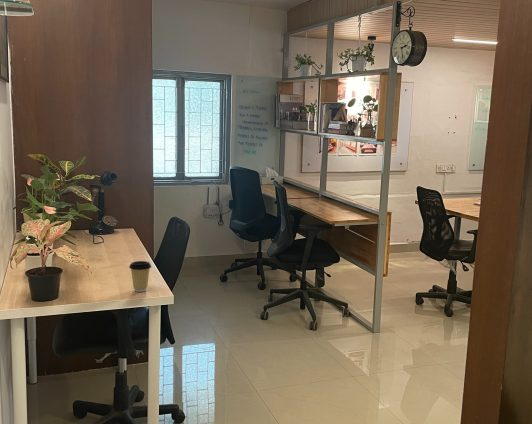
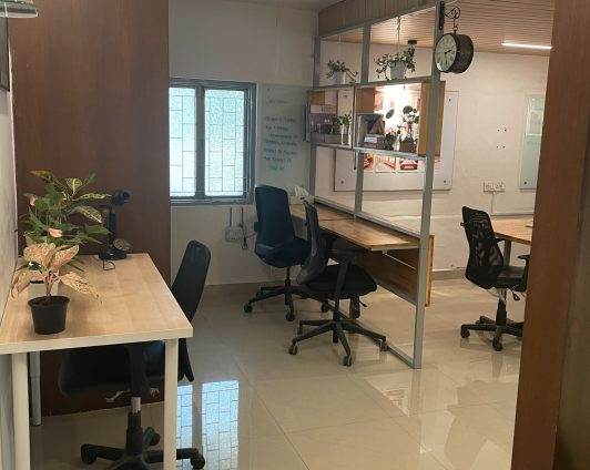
- coffee cup (140, 276)
